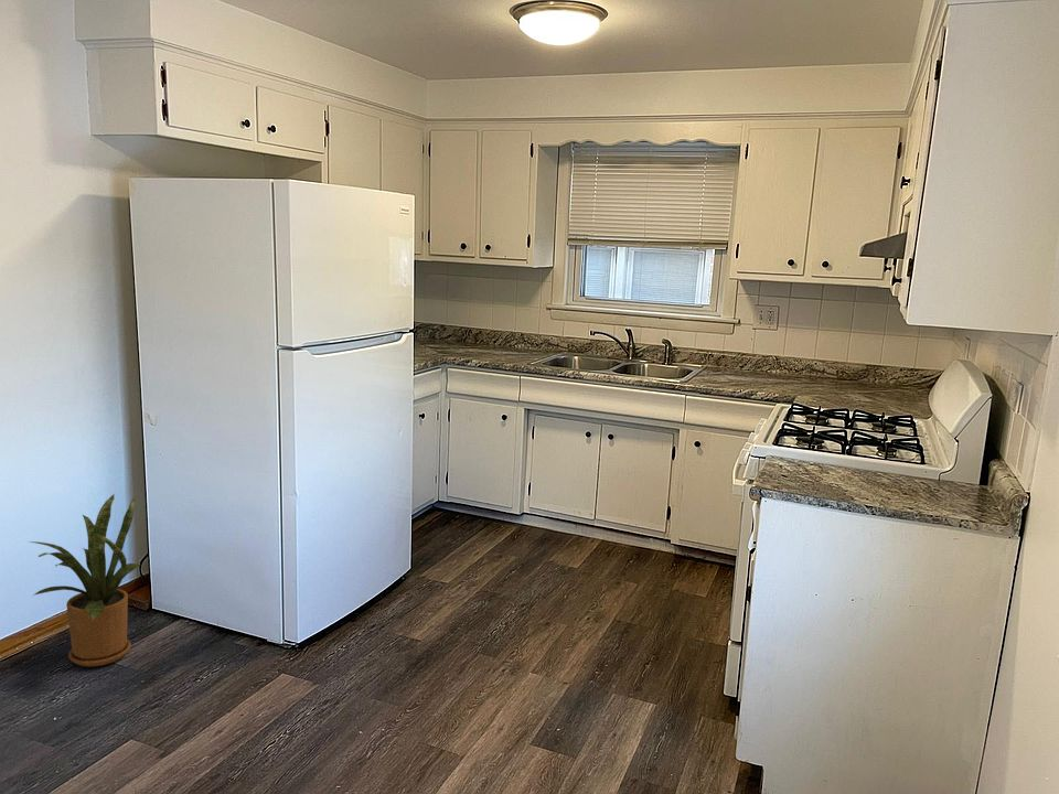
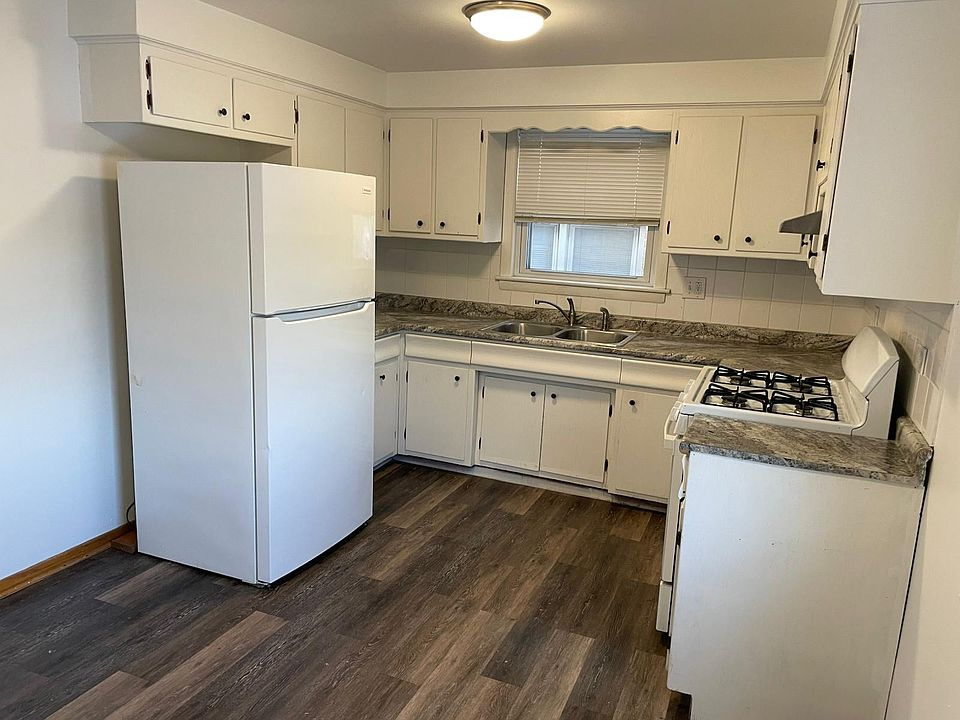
- house plant (87, 582)
